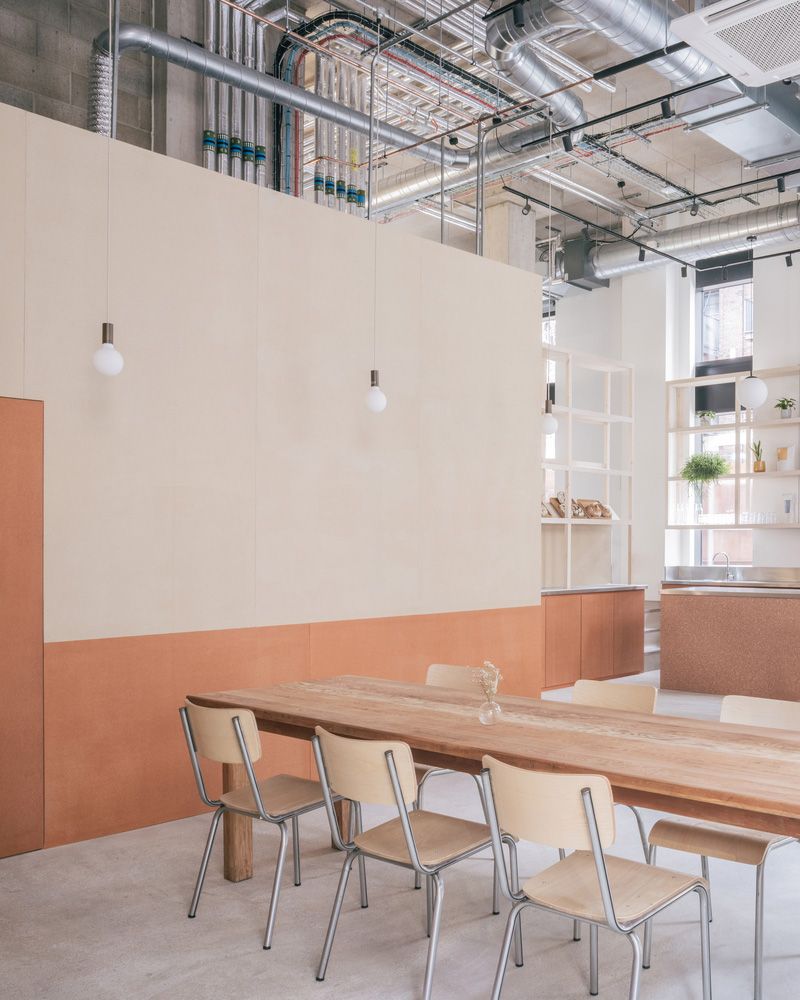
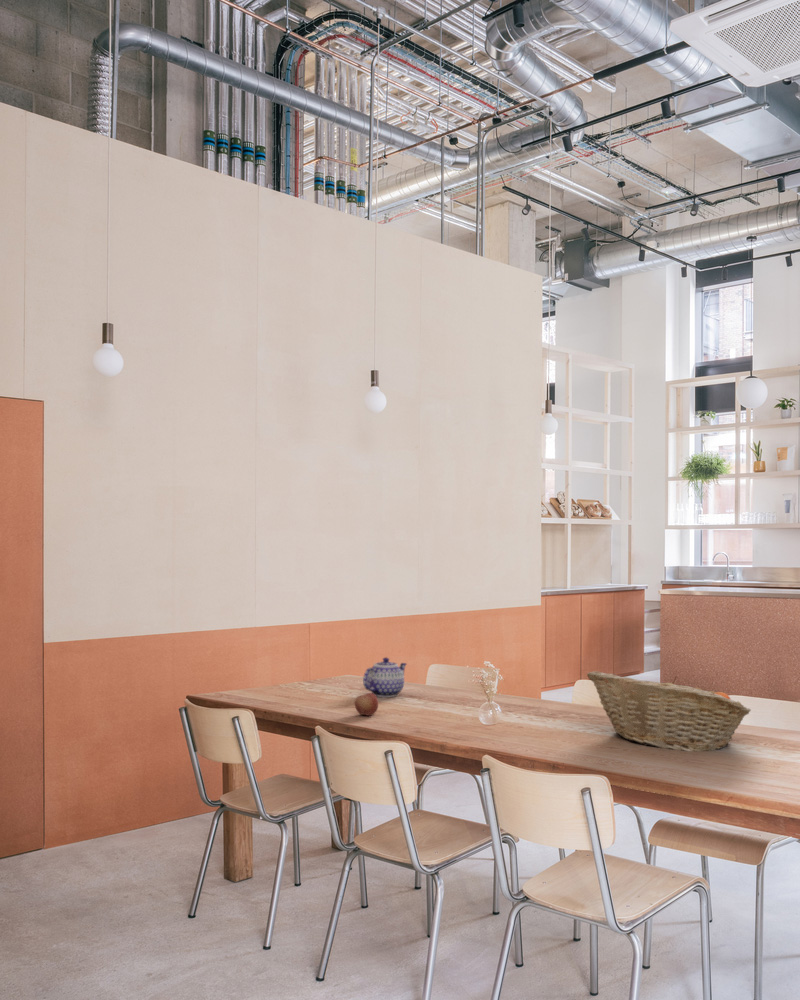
+ apple (366, 703)
+ fruit basket (665, 705)
+ teapot (385, 676)
